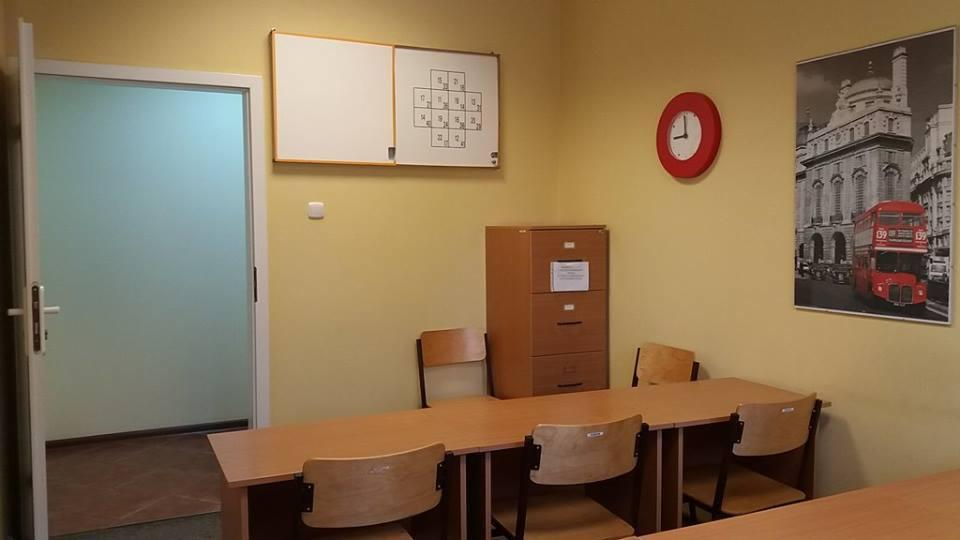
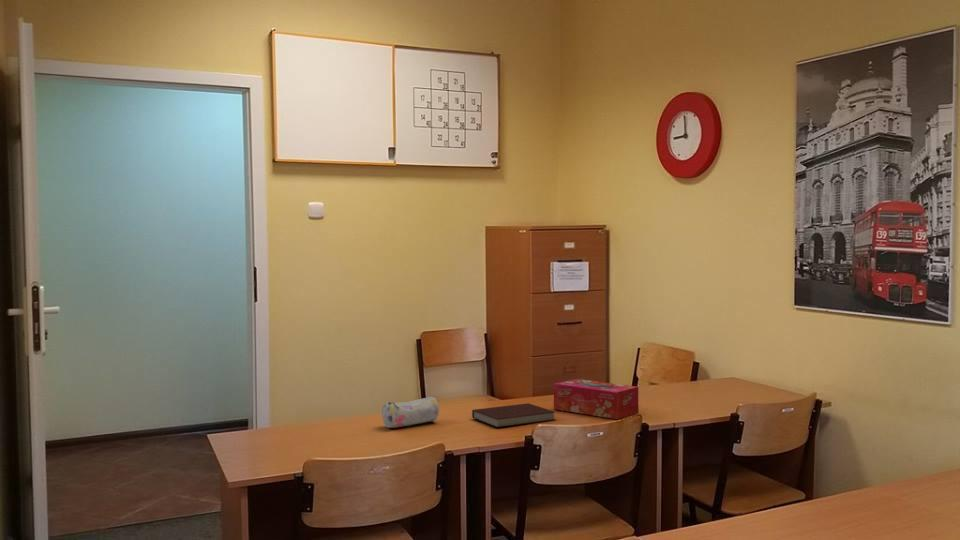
+ notebook (513, 414)
+ pencil case (410, 411)
+ tissue box (595, 398)
